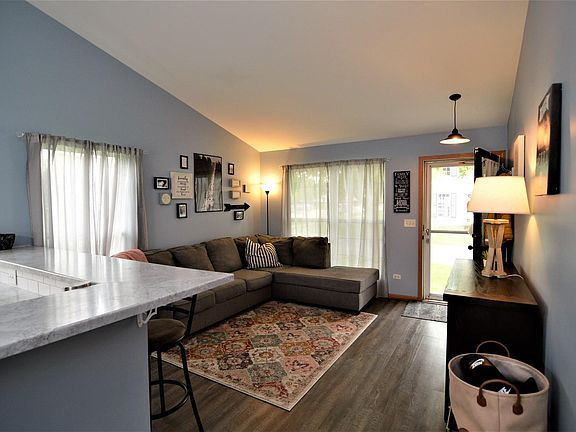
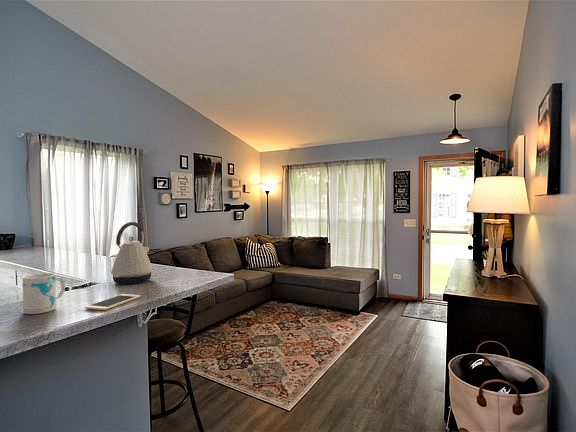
+ mug (46, 291)
+ kettle (132, 251)
+ cell phone (114, 301)
